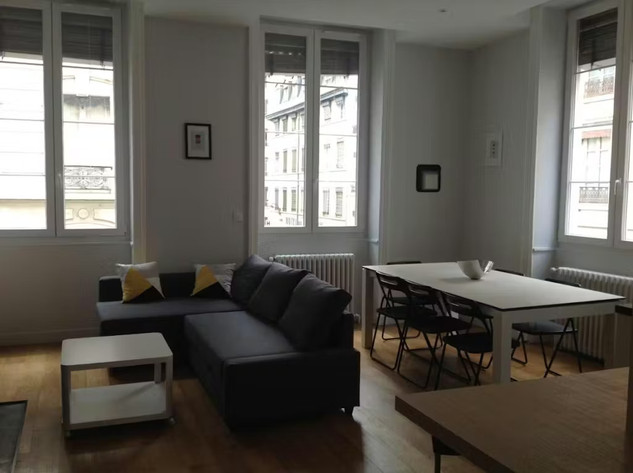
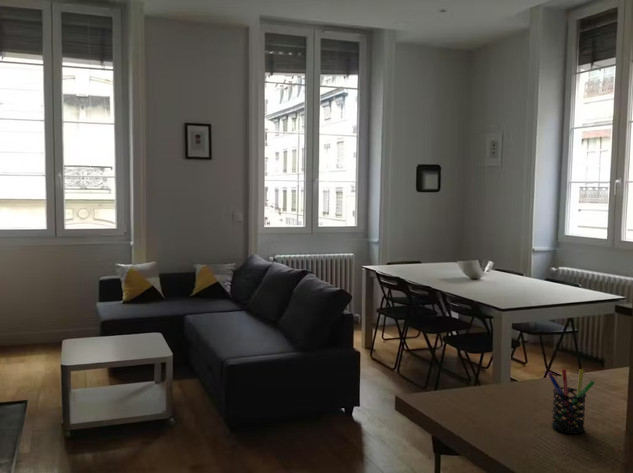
+ pen holder (572, 398)
